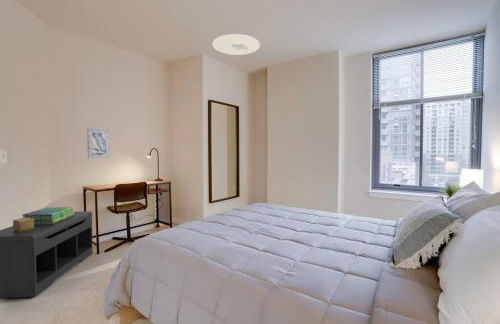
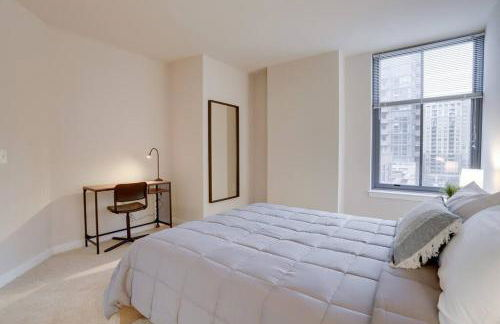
- stack of books (49, 215)
- ceiling light (236, 43)
- bench (46, 247)
- wall art (98, 143)
- decorative box (23, 221)
